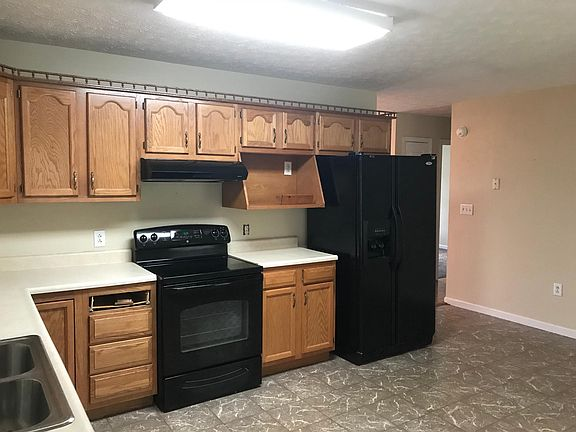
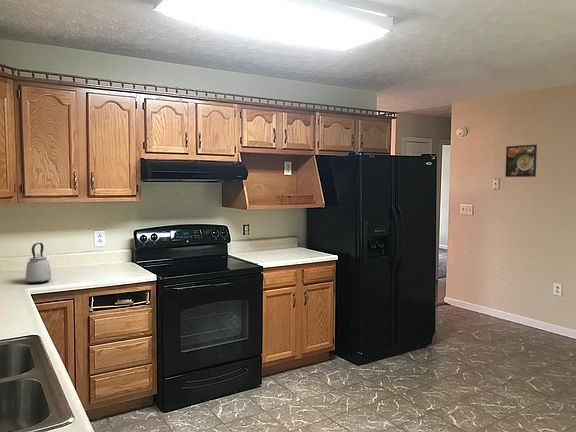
+ kettle (39, 261)
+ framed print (520, 161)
